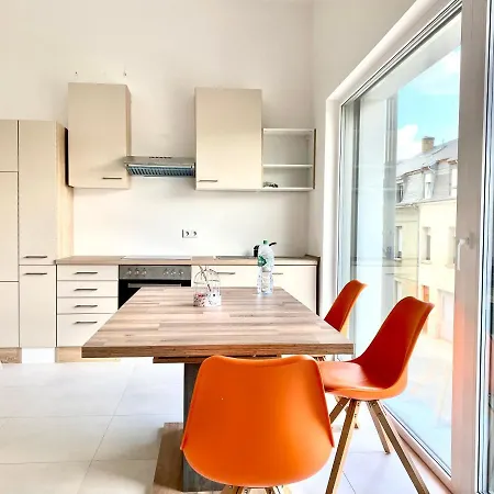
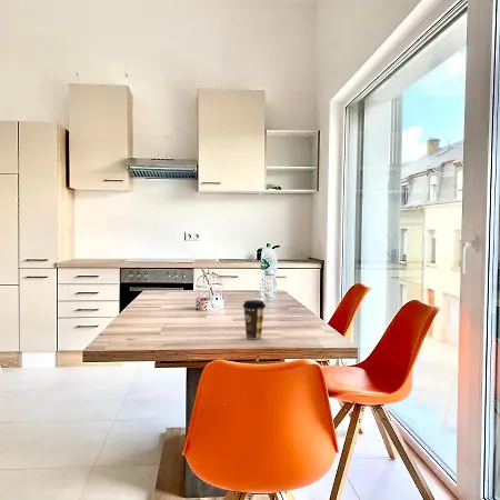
+ coffee cup (253, 319)
